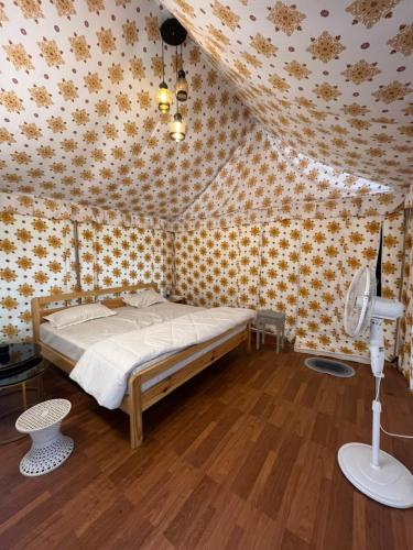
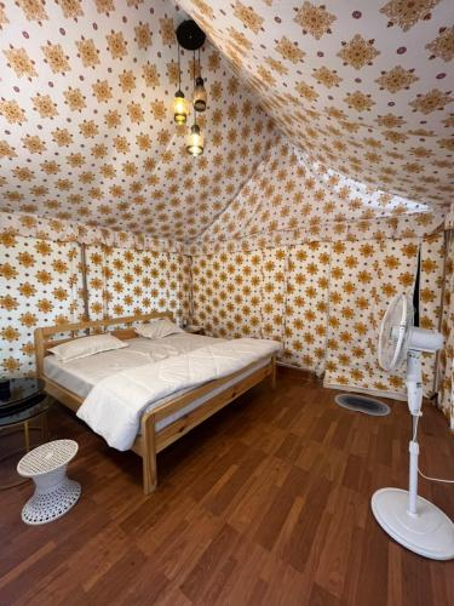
- nightstand (264, 329)
